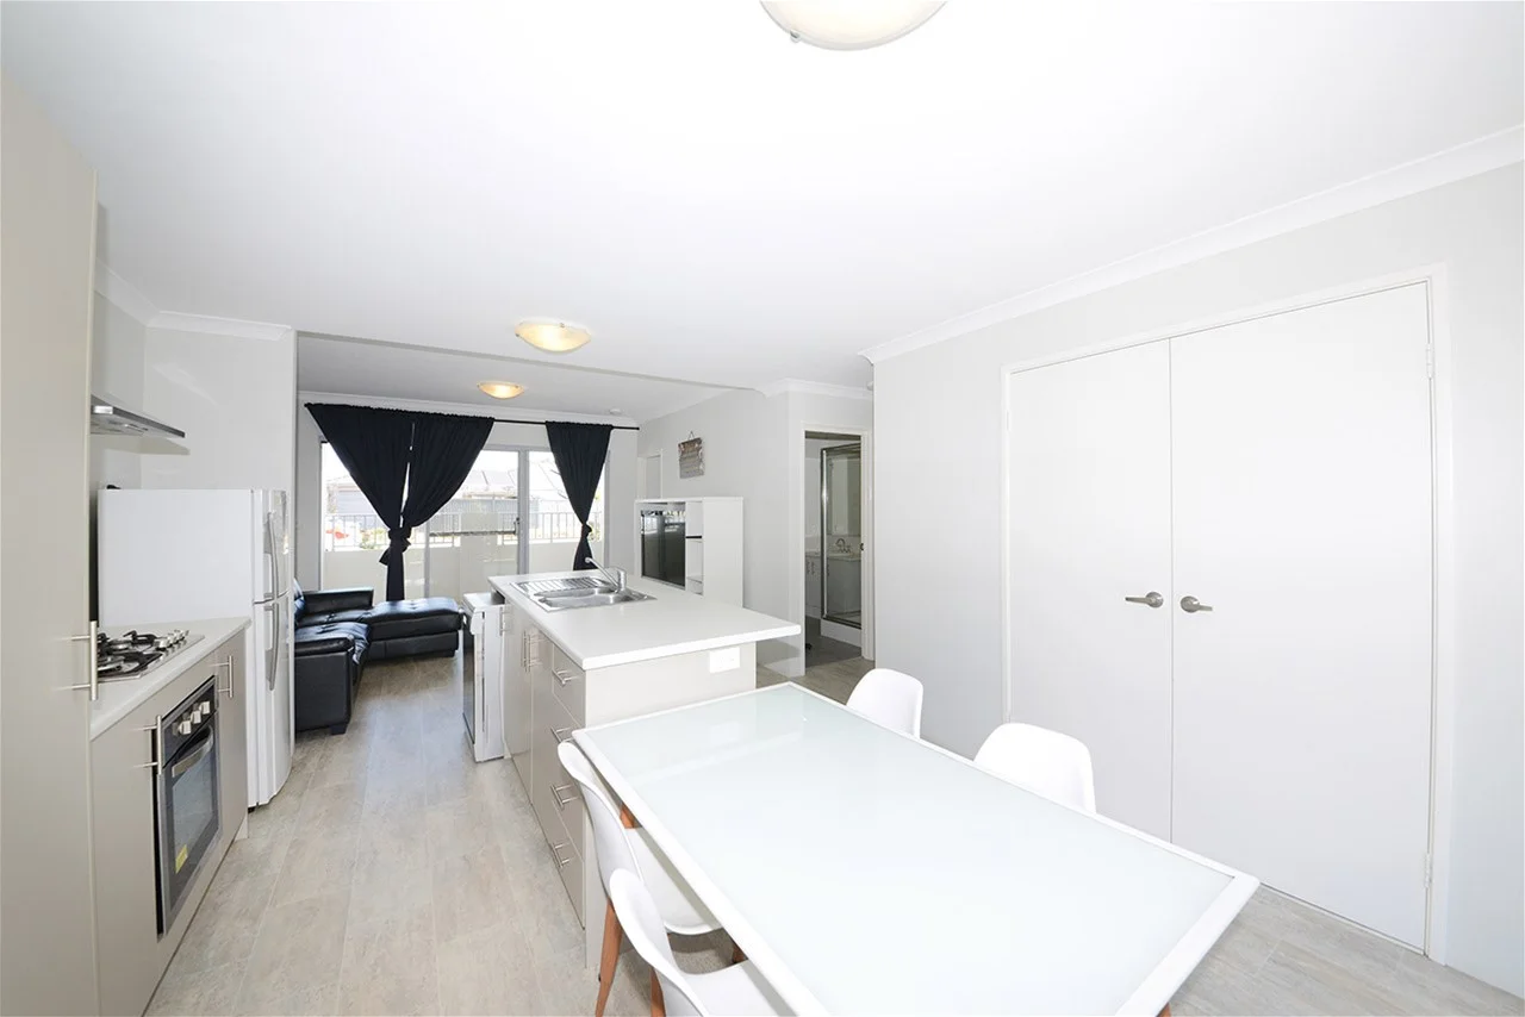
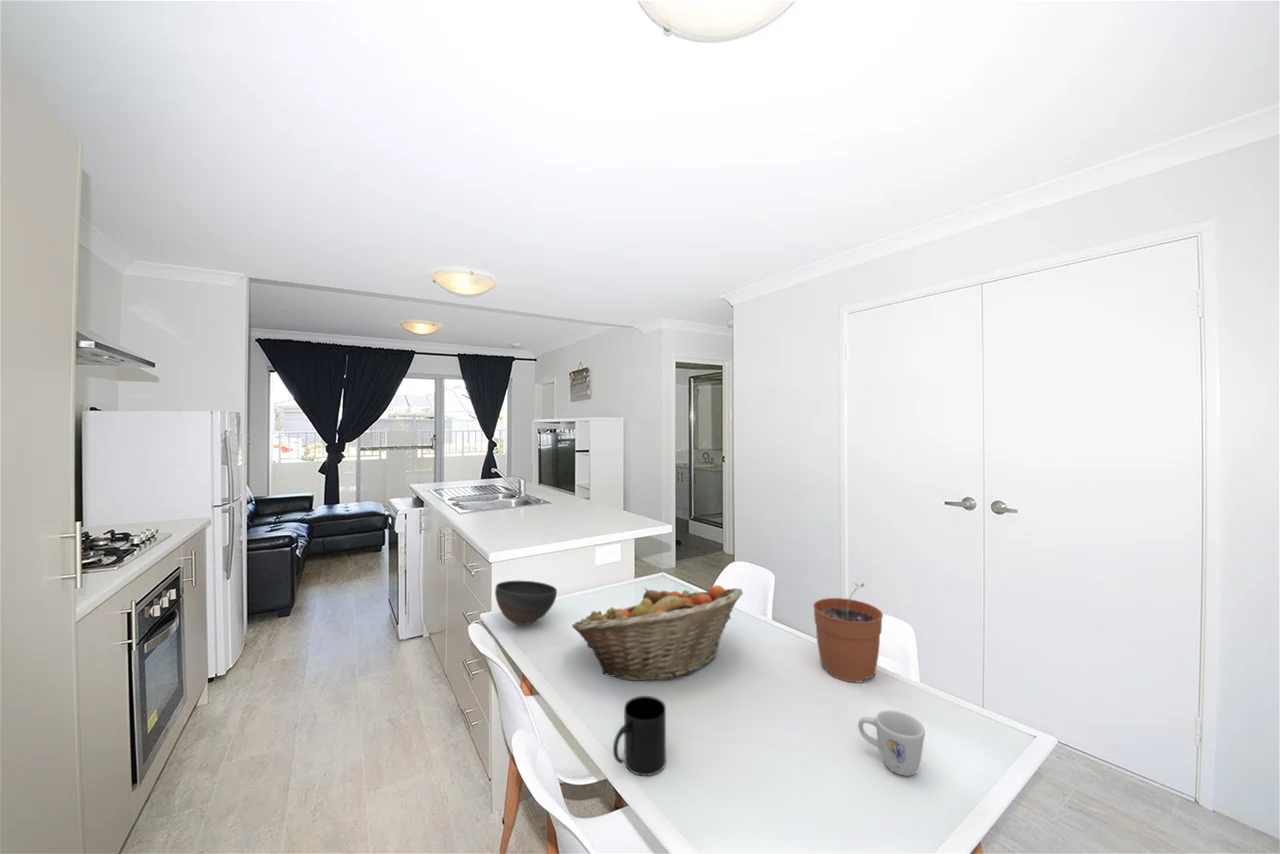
+ fruit basket (660, 621)
+ plant pot (847, 624)
+ mug (638, 737)
+ mug (890, 741)
+ bowl (526, 602)
